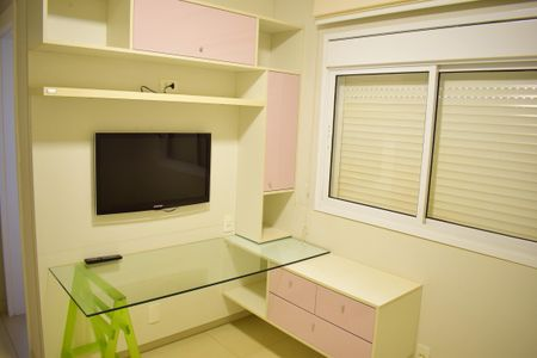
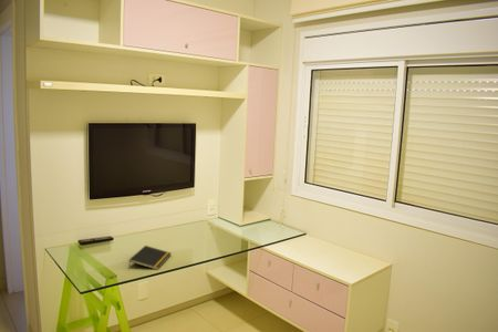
+ notepad (151, 257)
